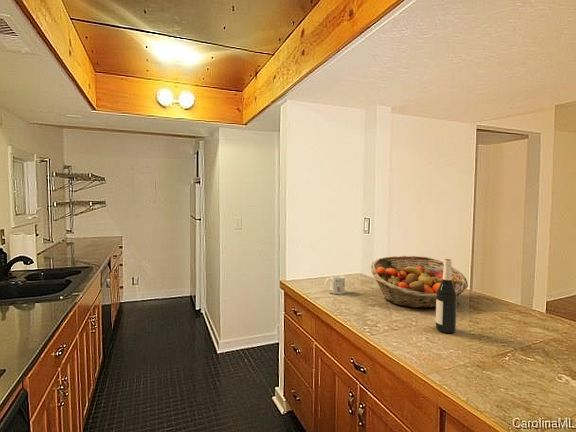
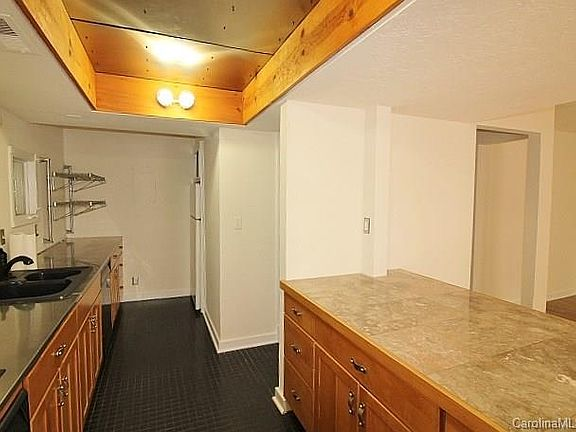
- mug (334, 284)
- fruit basket (417, 280)
- wine bottle (446, 294)
